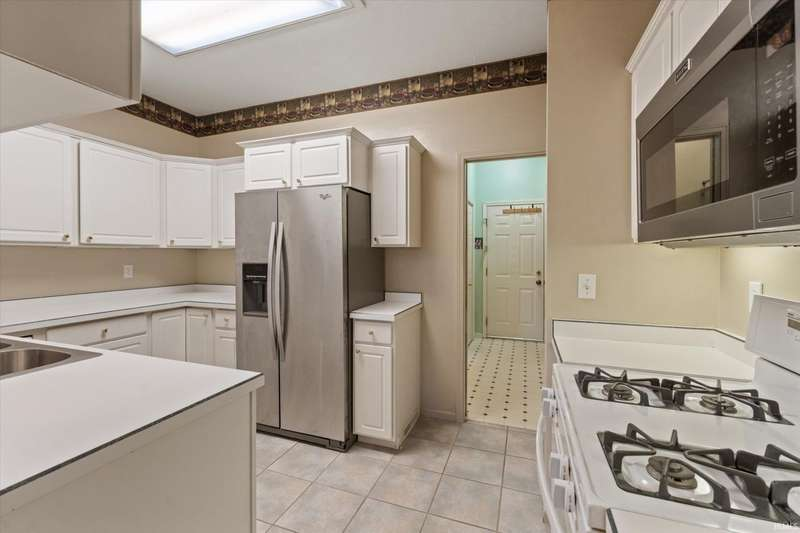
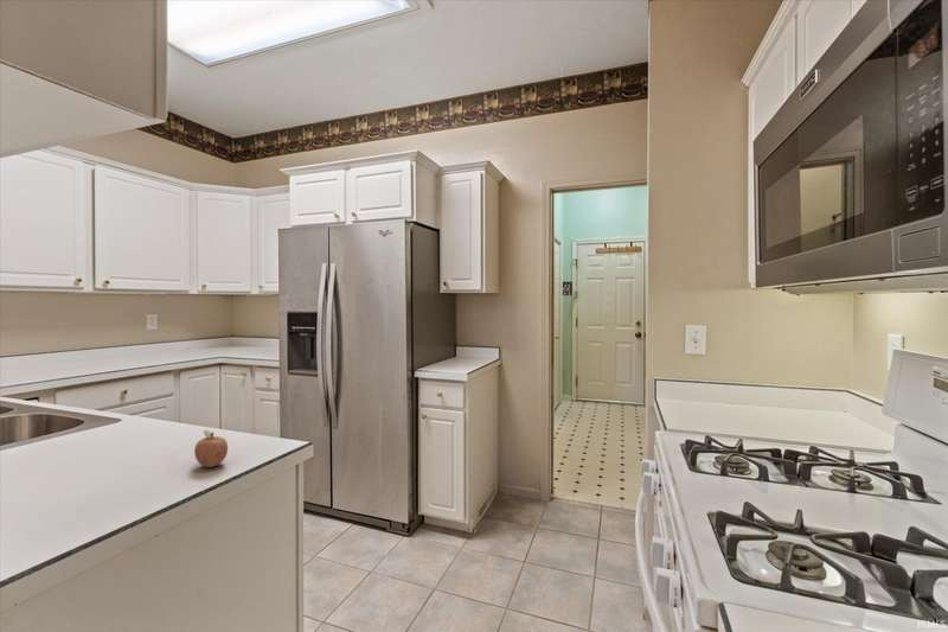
+ fruit (211, 447)
